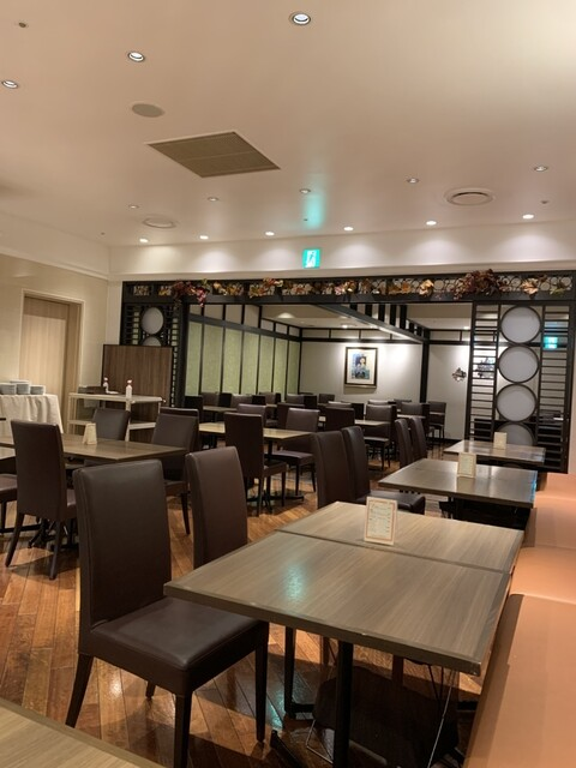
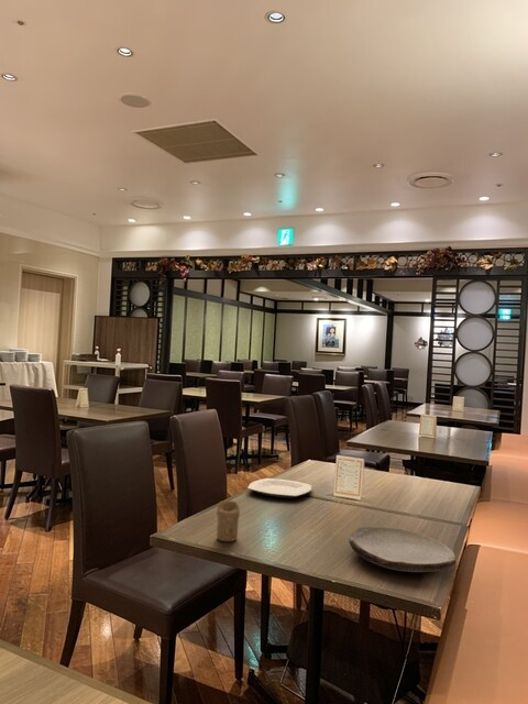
+ plate (400, 549)
+ candle (228, 520)
+ plate (279, 488)
